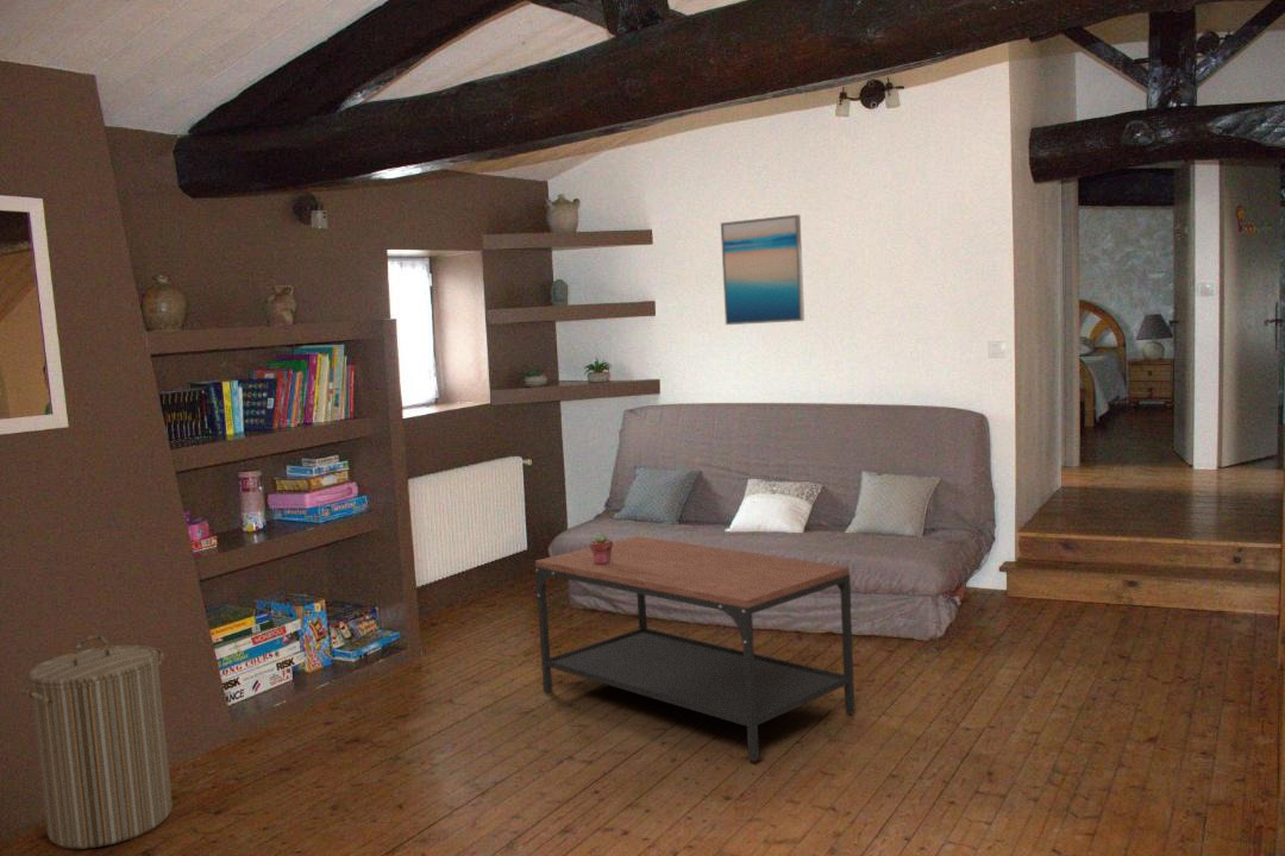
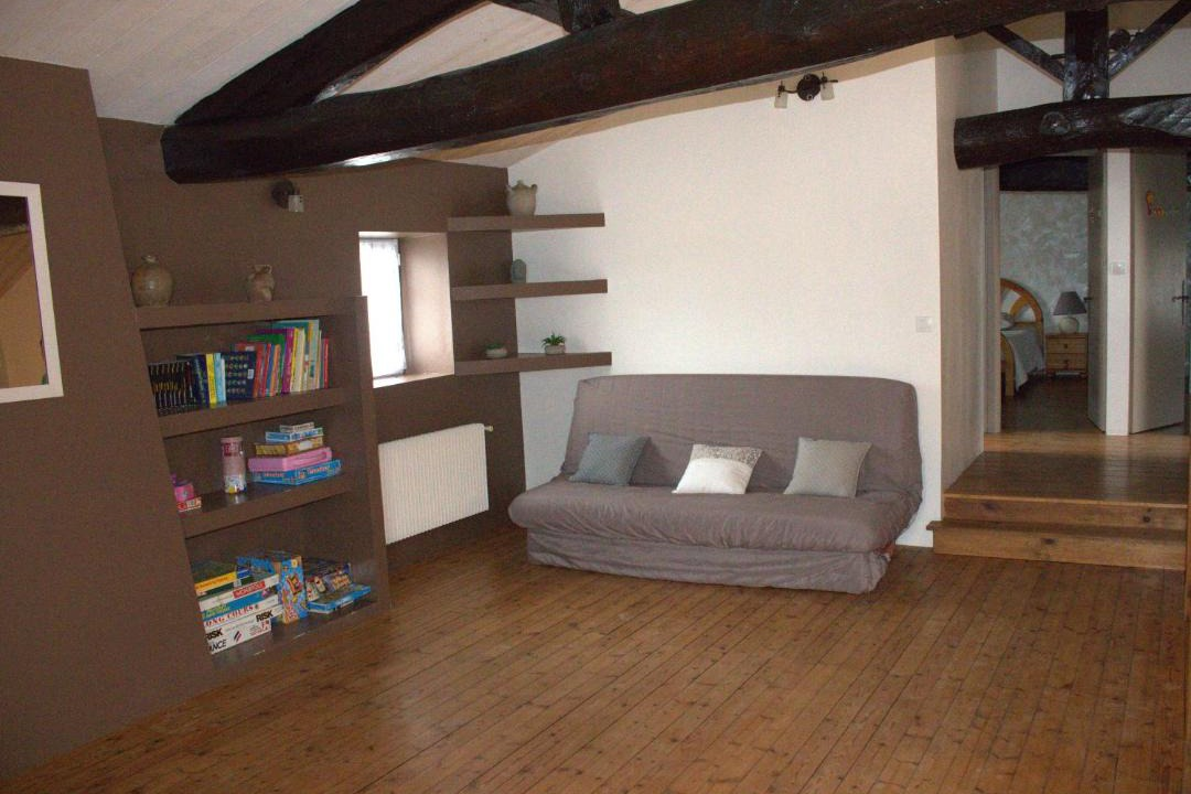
- wall art (761, 271)
- laundry hamper (101, 729)
- potted succulent (601, 547)
- coffee table (687, 637)
